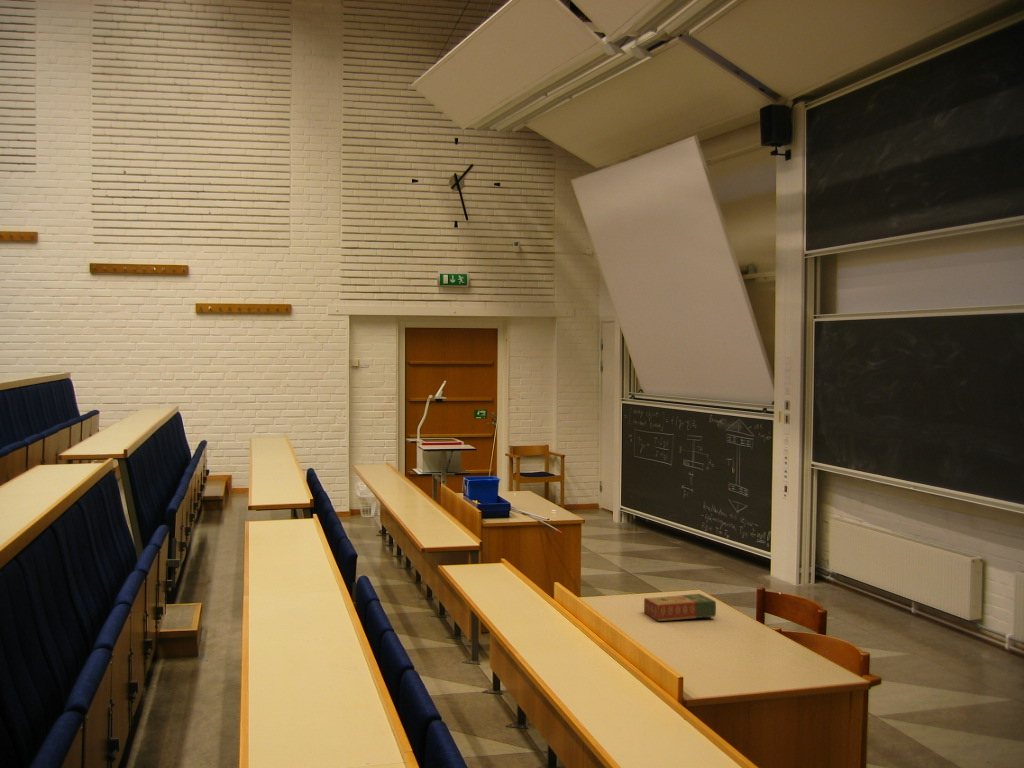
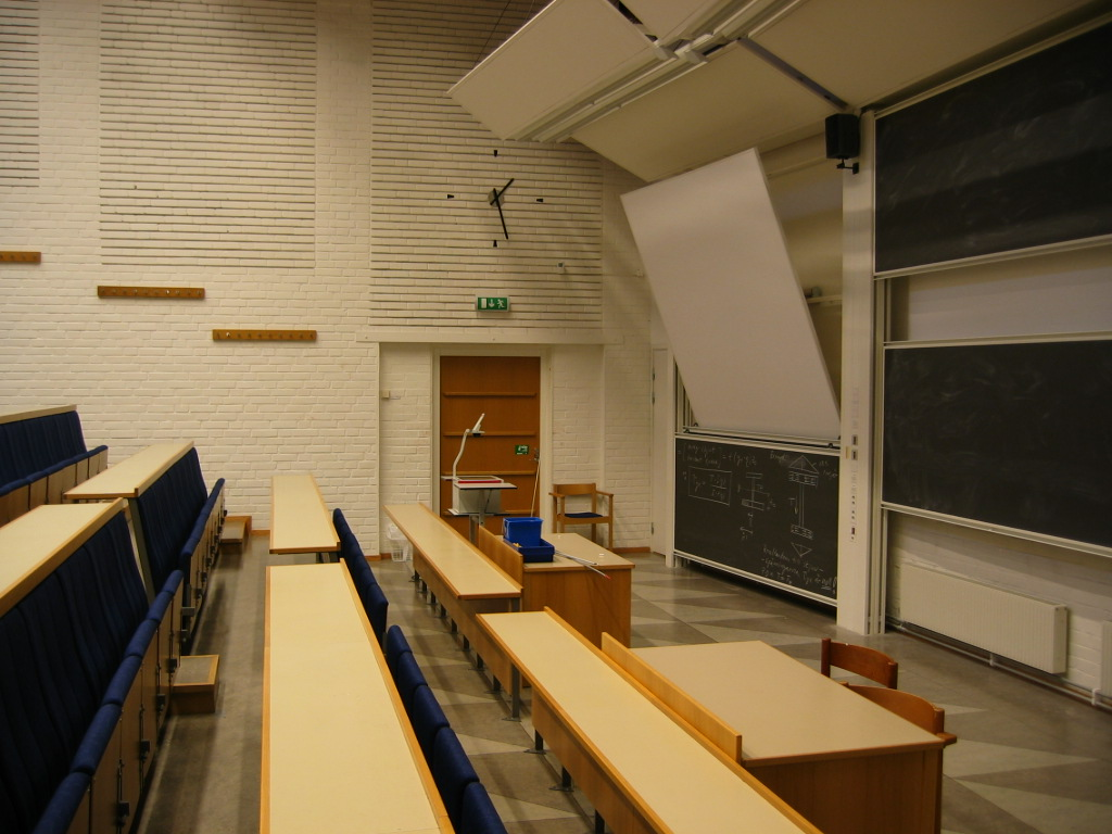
- book (679, 607)
